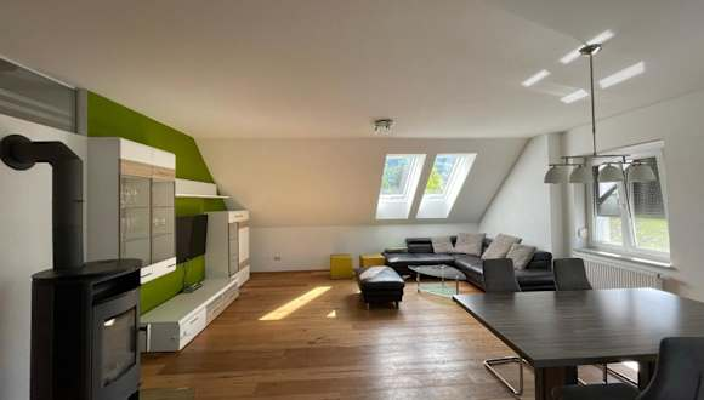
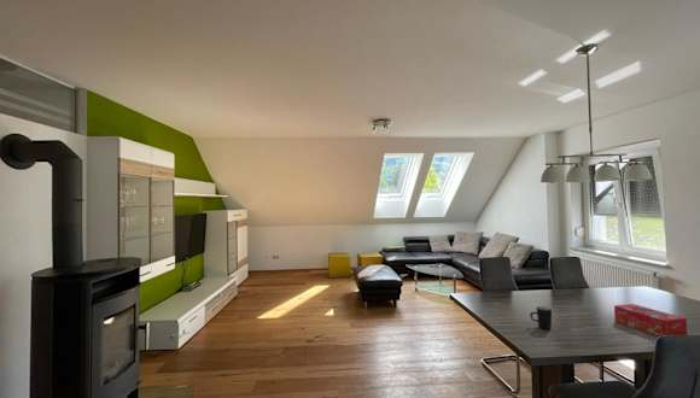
+ tissue box (648, 320)
+ mug (541, 317)
